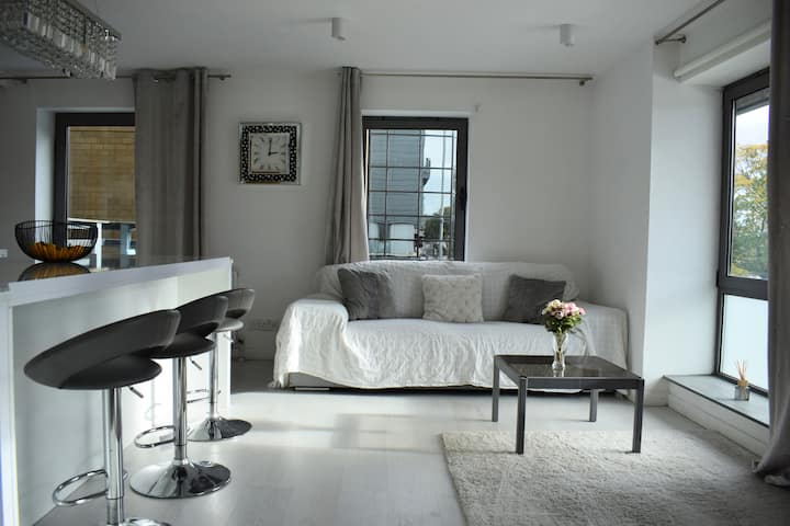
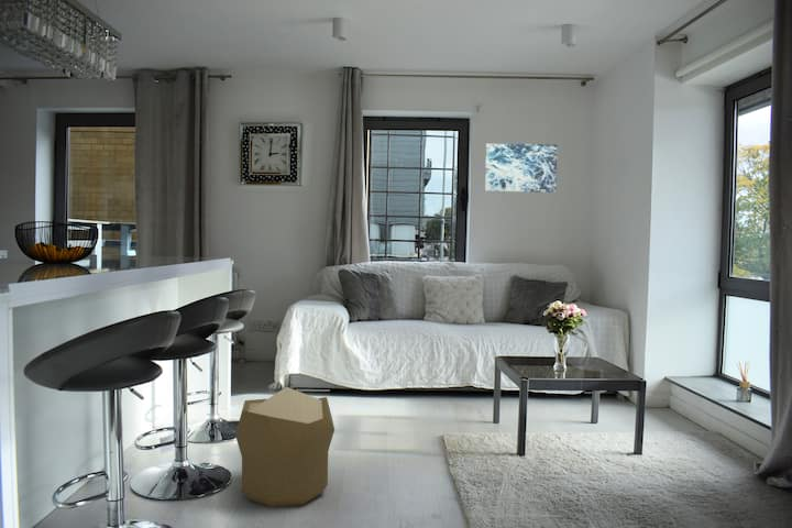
+ wall art (520, 167)
+ pouf (285, 439)
